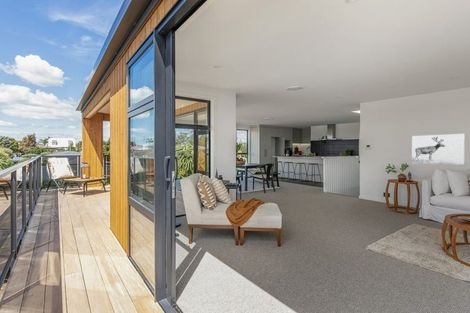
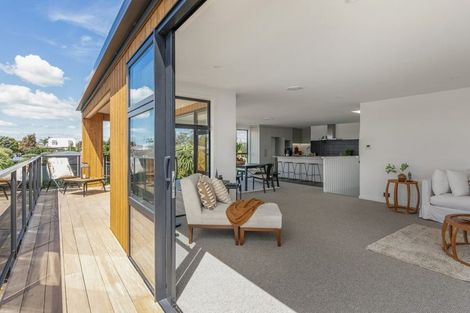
- wall art (436, 149)
